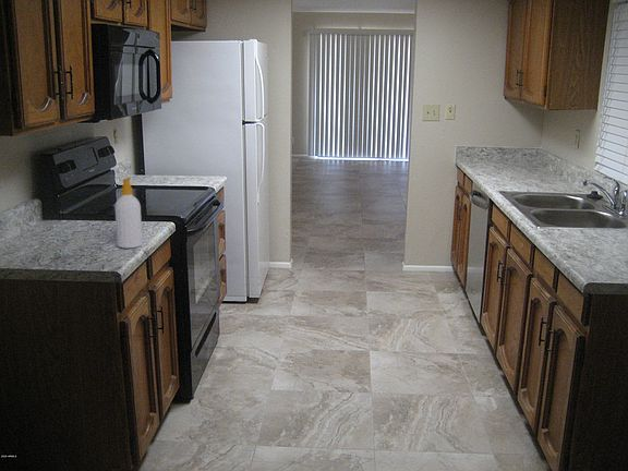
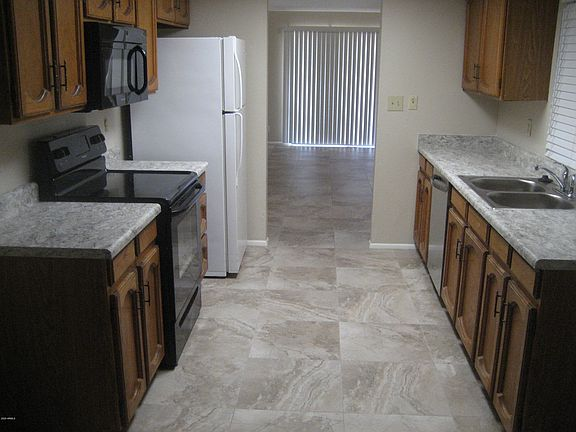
- soap bottle (128, 212)
